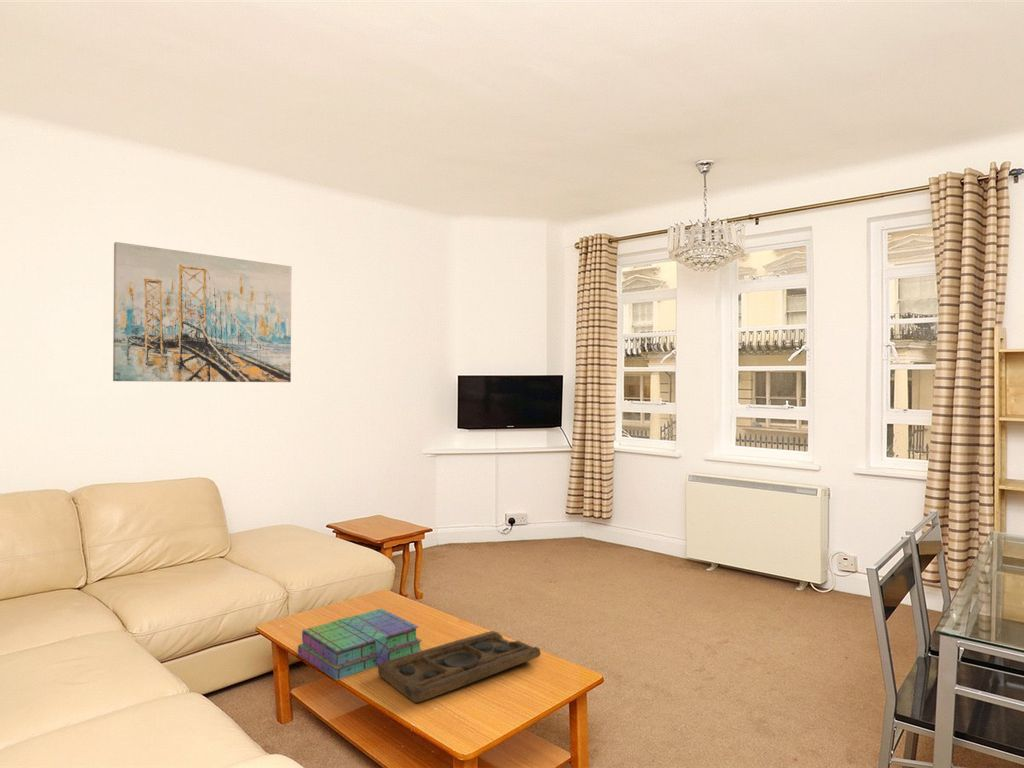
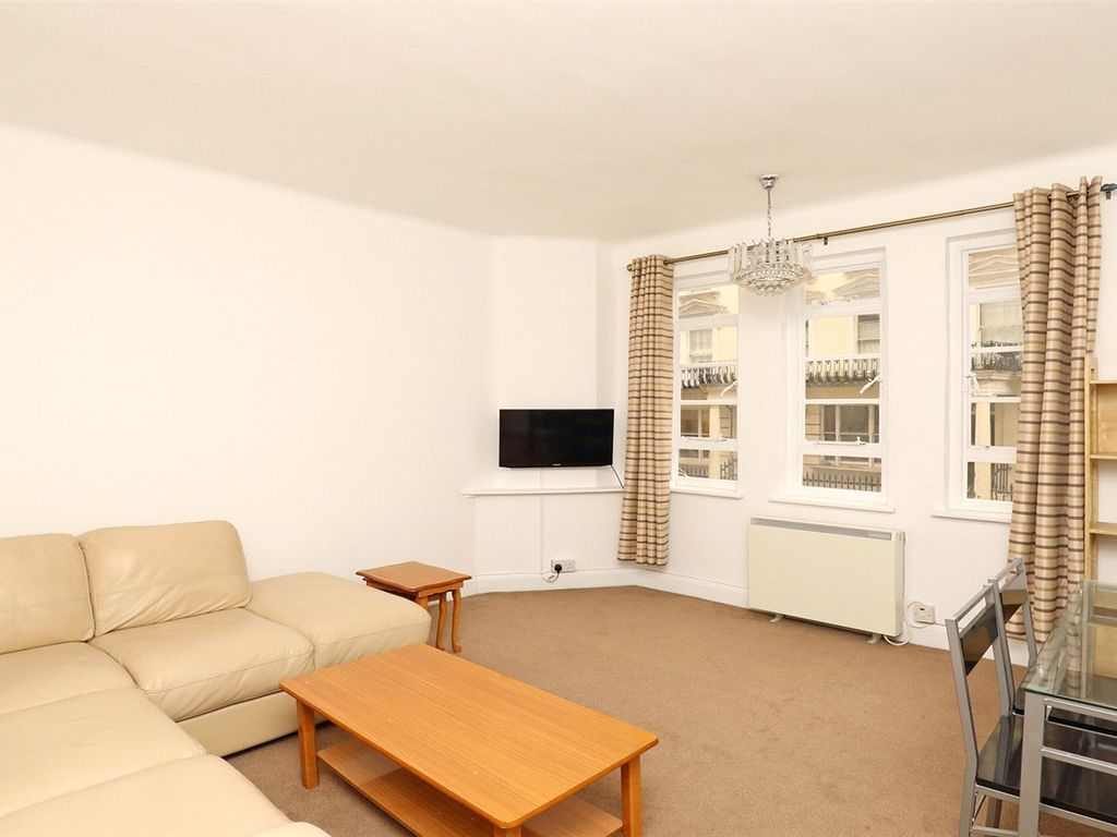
- stack of books (360, 640)
- decorative tray (460, 661)
- wall art (210, 318)
